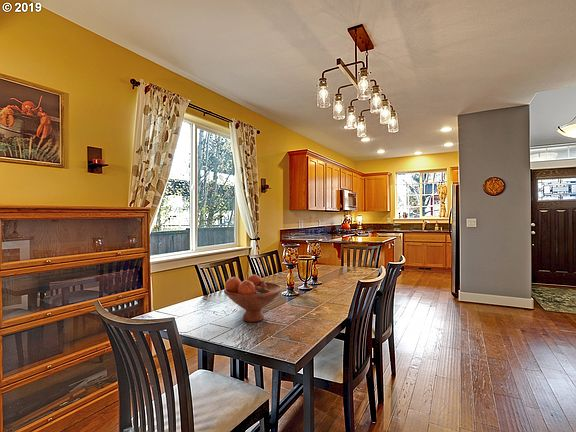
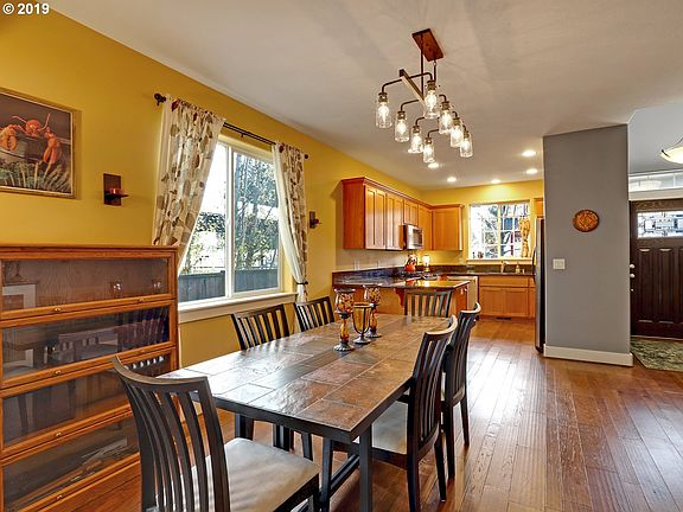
- fruit bowl (253, 297)
